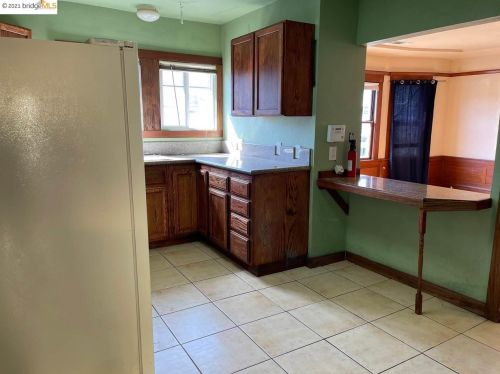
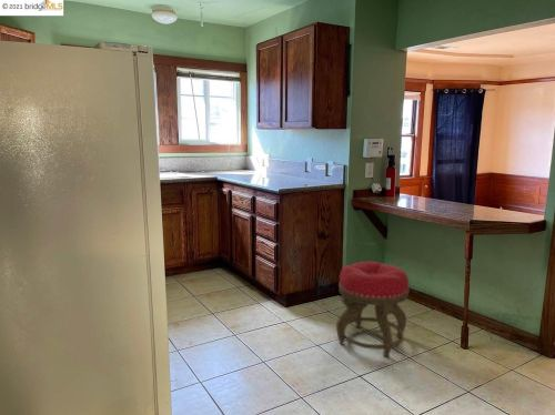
+ stool (372, 304)
